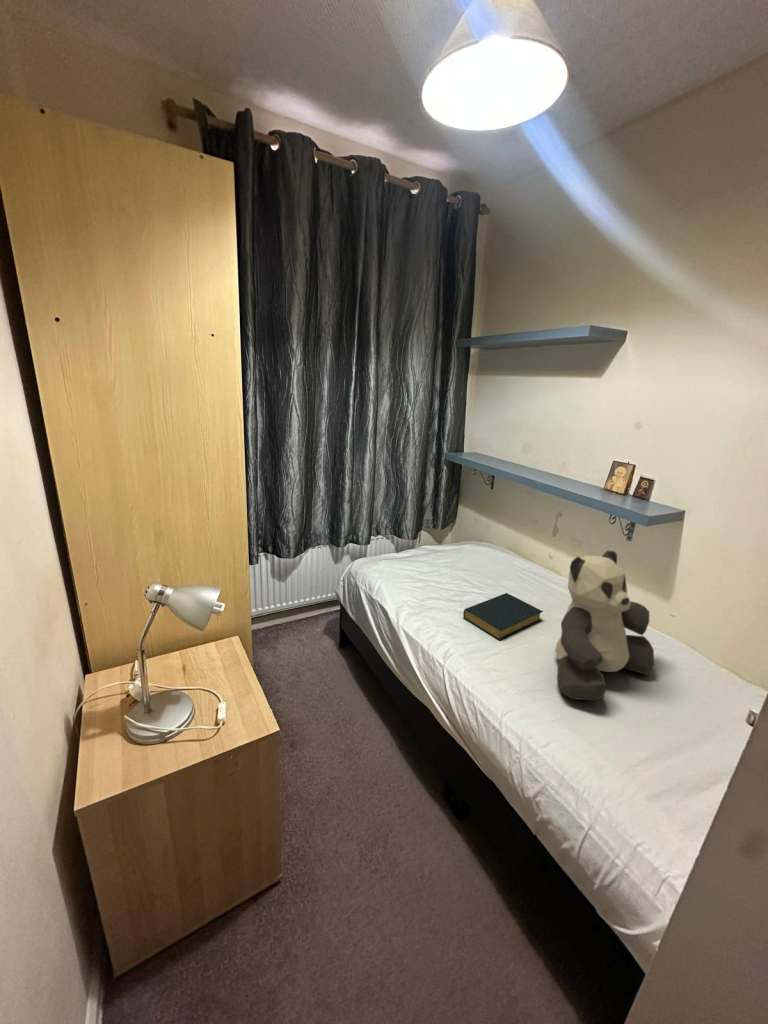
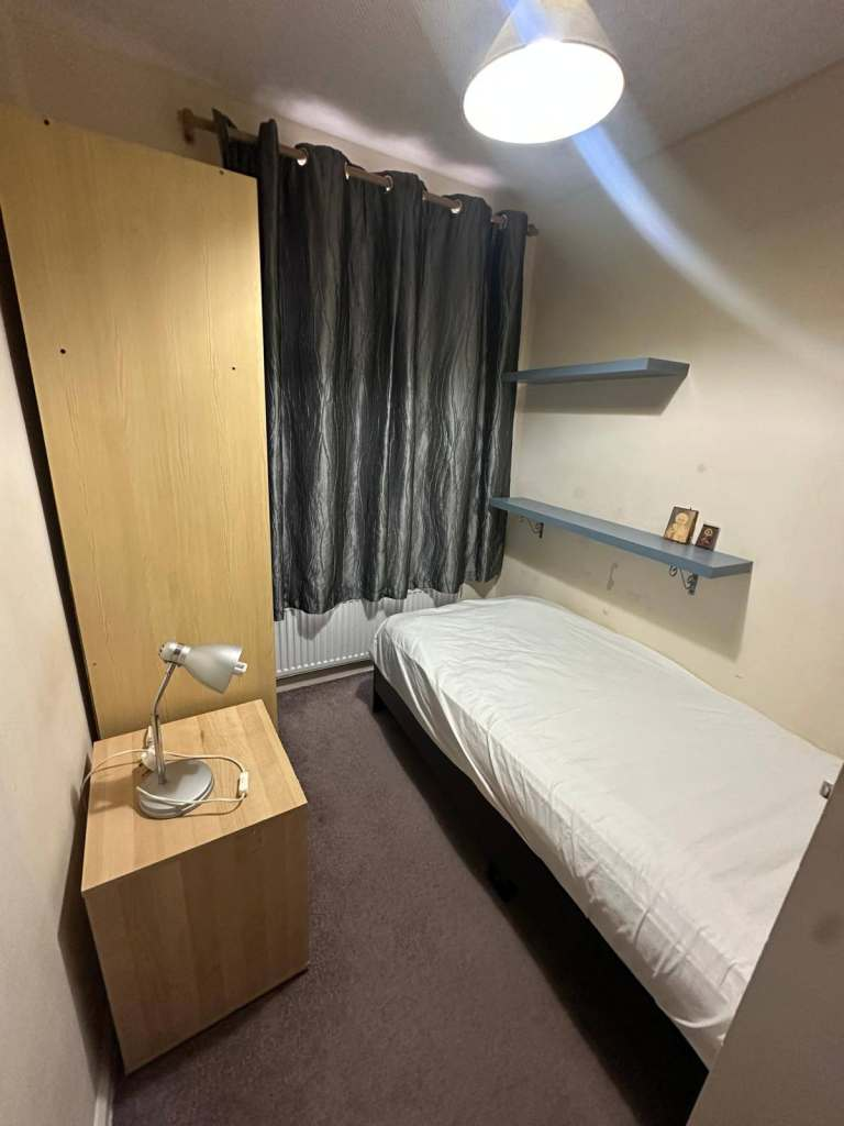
- teddy bear (604, 616)
- hardback book (502, 614)
